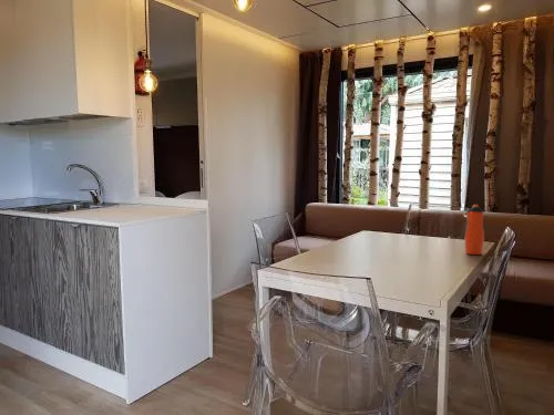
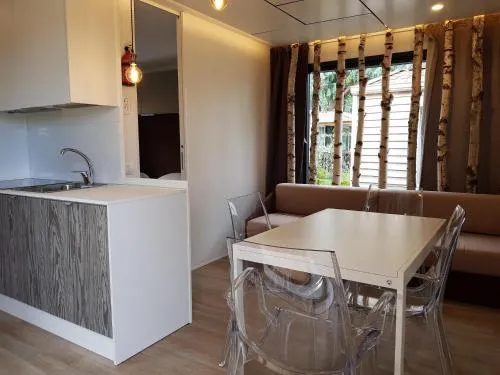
- water bottle (474, 229)
